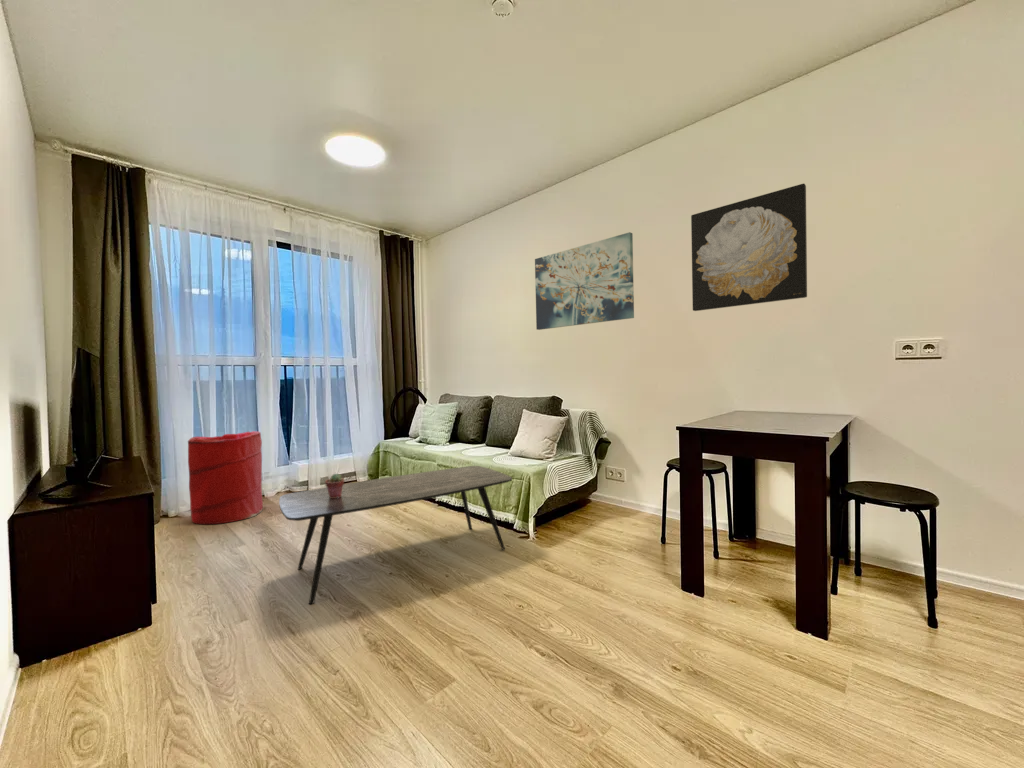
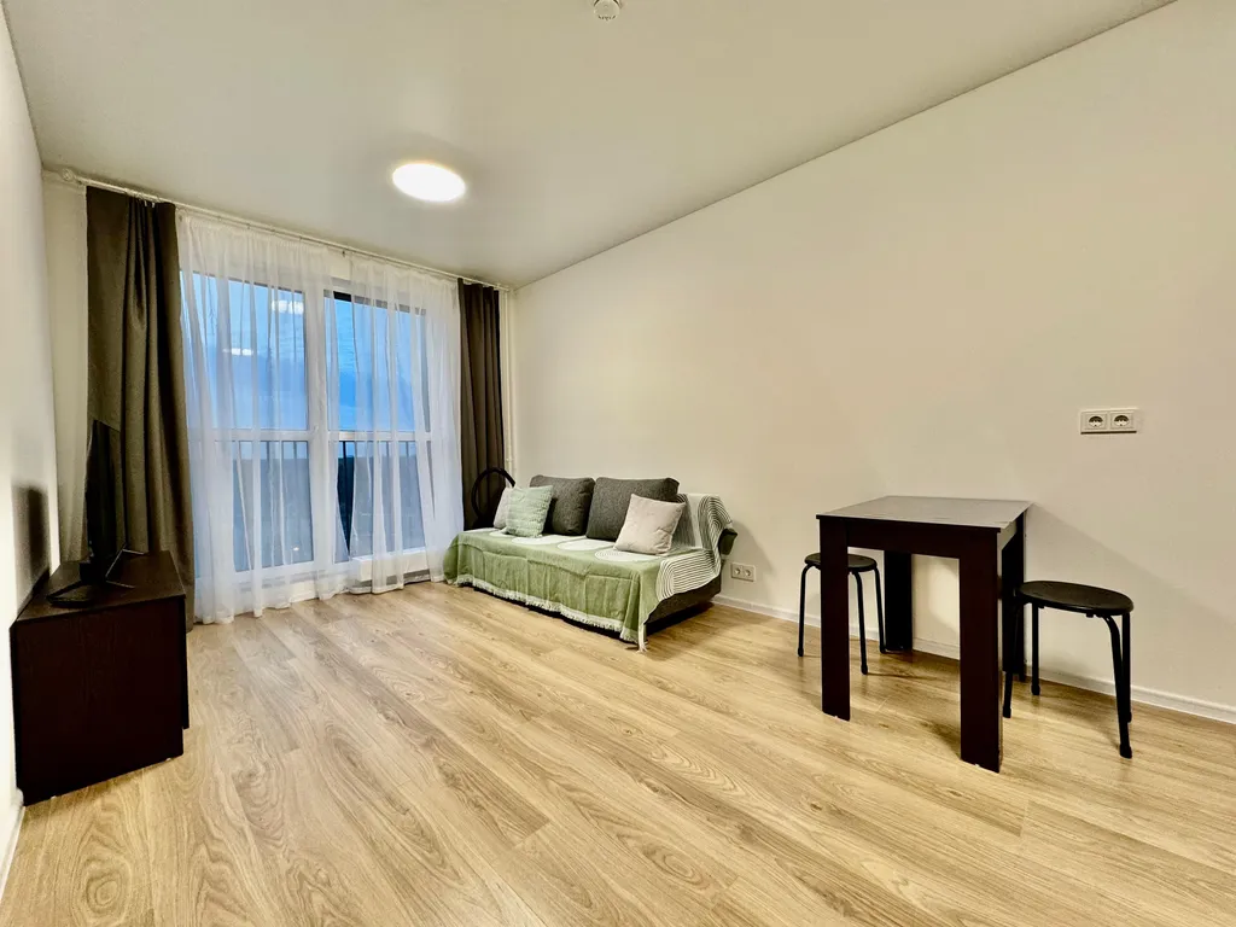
- wall art (580, 285)
- coffee table (402, 503)
- laundry hamper (227, 473)
- wall art (744, 253)
- potted succulent (335, 484)
